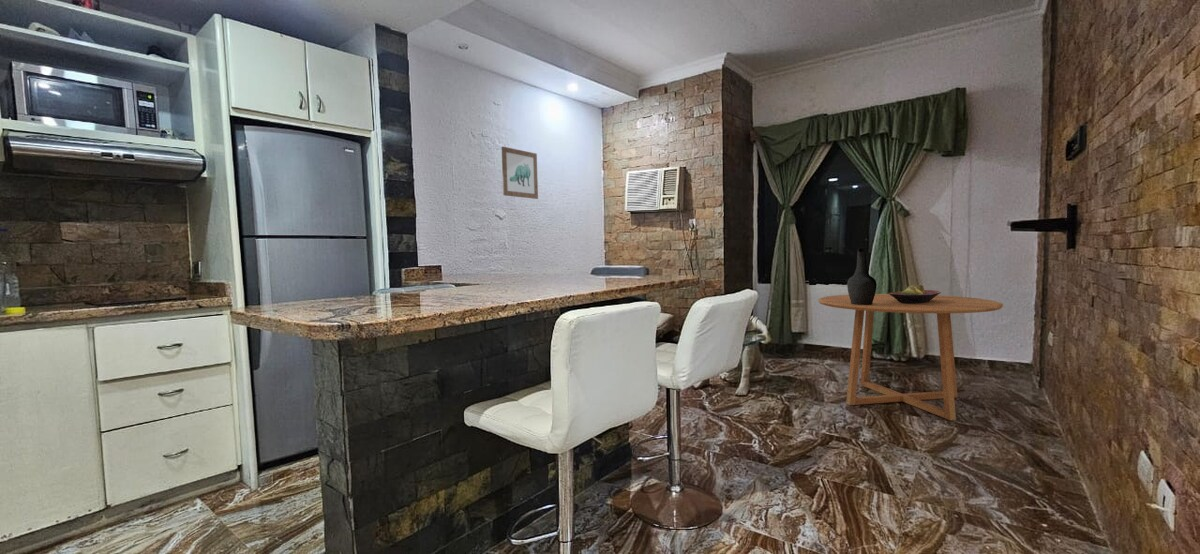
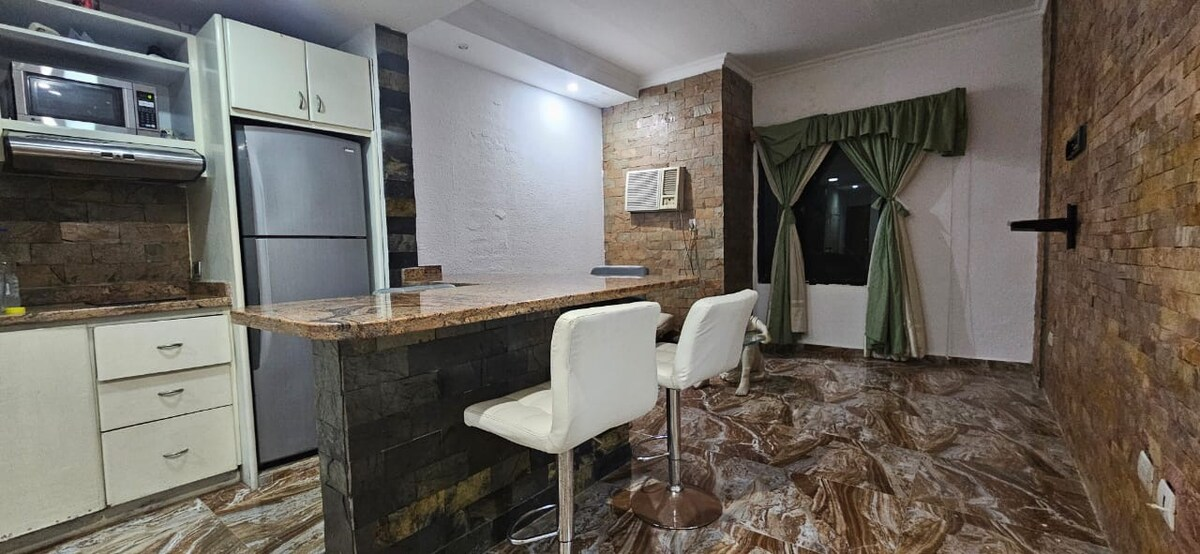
- wall art (520, 173)
- decorative vase (861, 275)
- dining table (871, 344)
- fruit bowl (914, 293)
